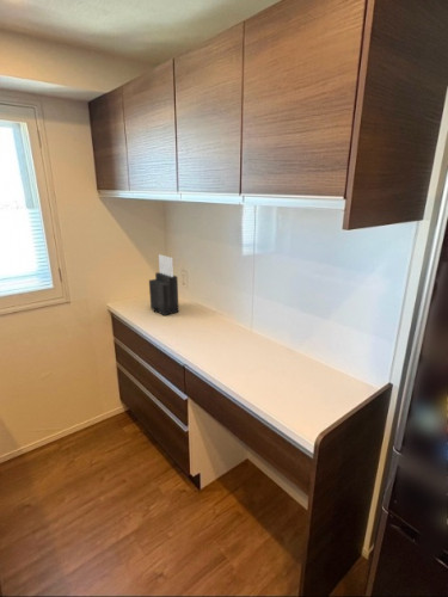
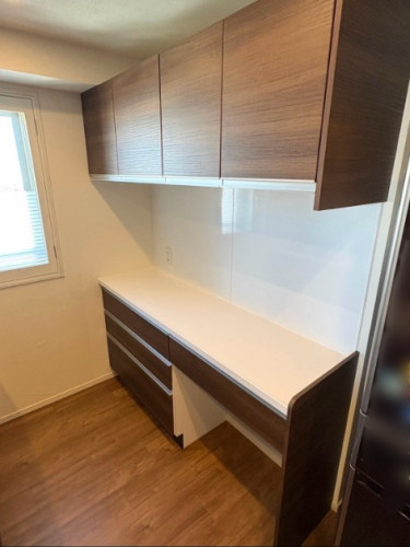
- knife block (161, 284)
